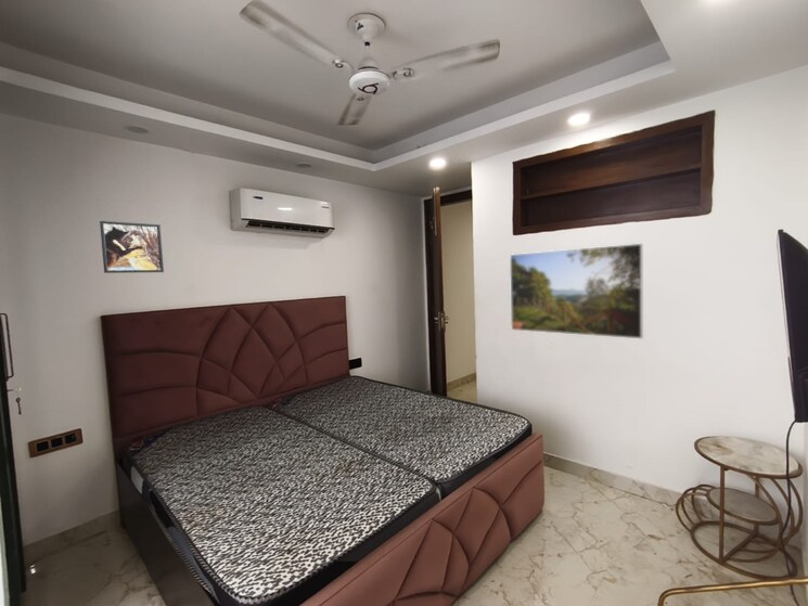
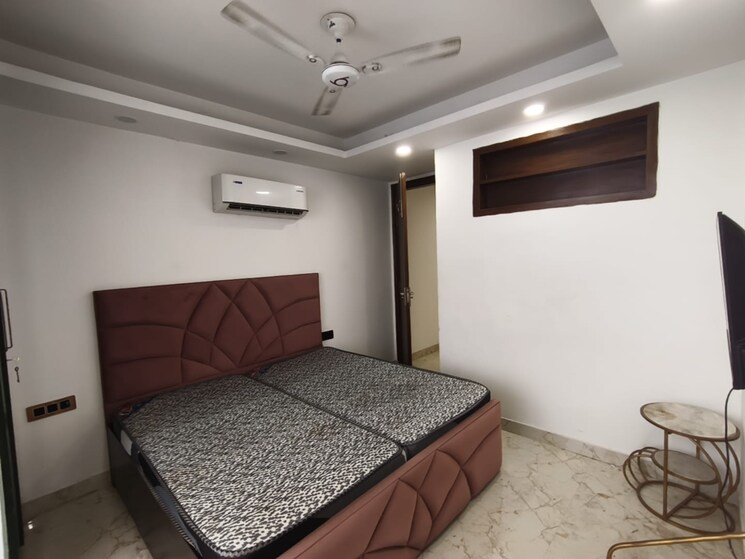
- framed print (132, 247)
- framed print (568, 292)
